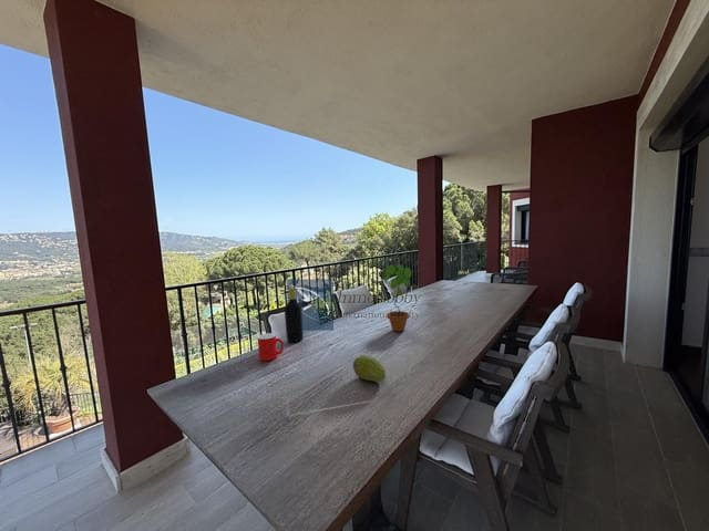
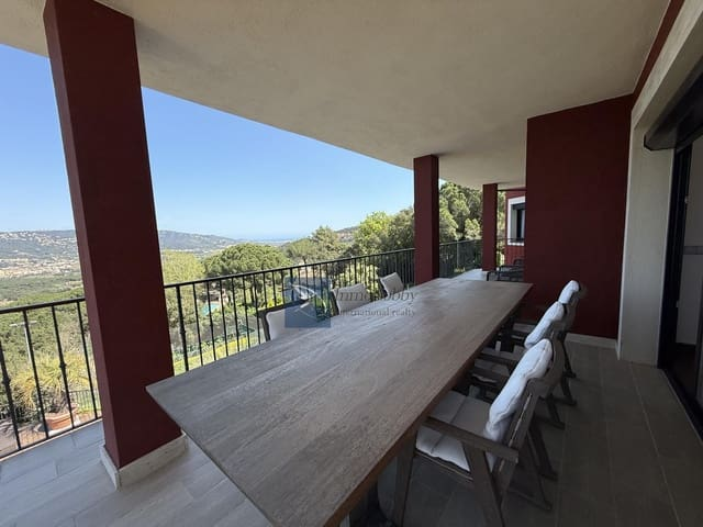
- potted plant (395, 296)
- bottle (292, 314)
- cup (270, 346)
- fruit (370, 367)
